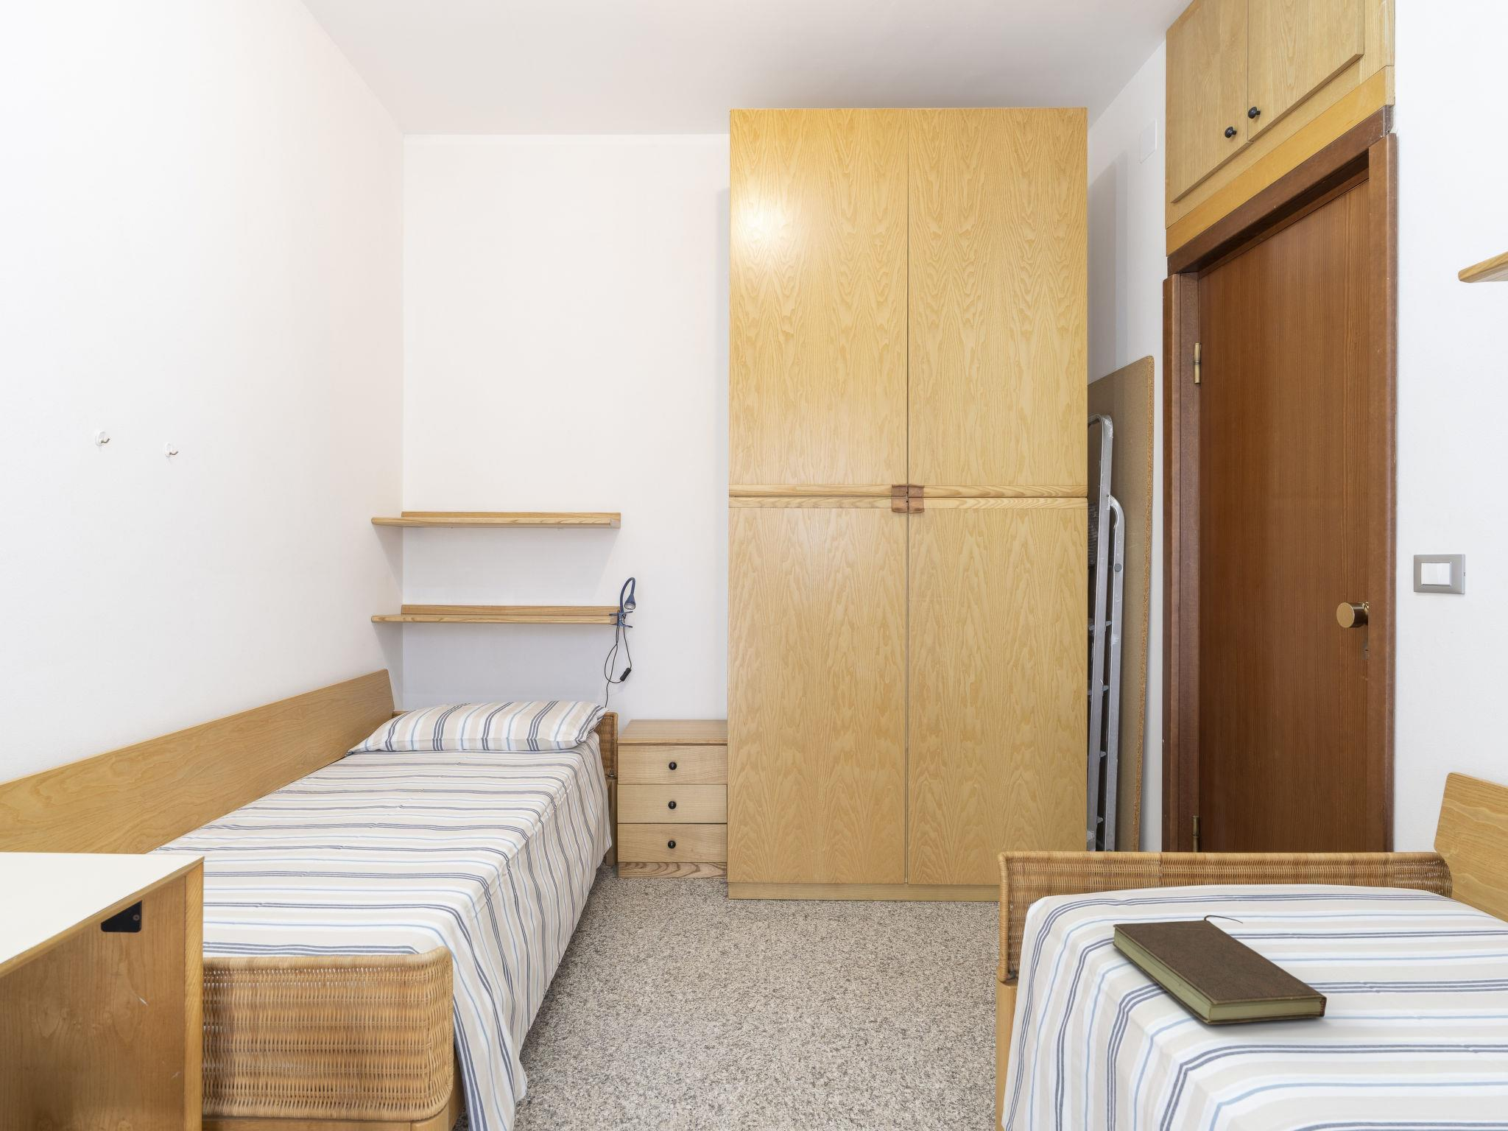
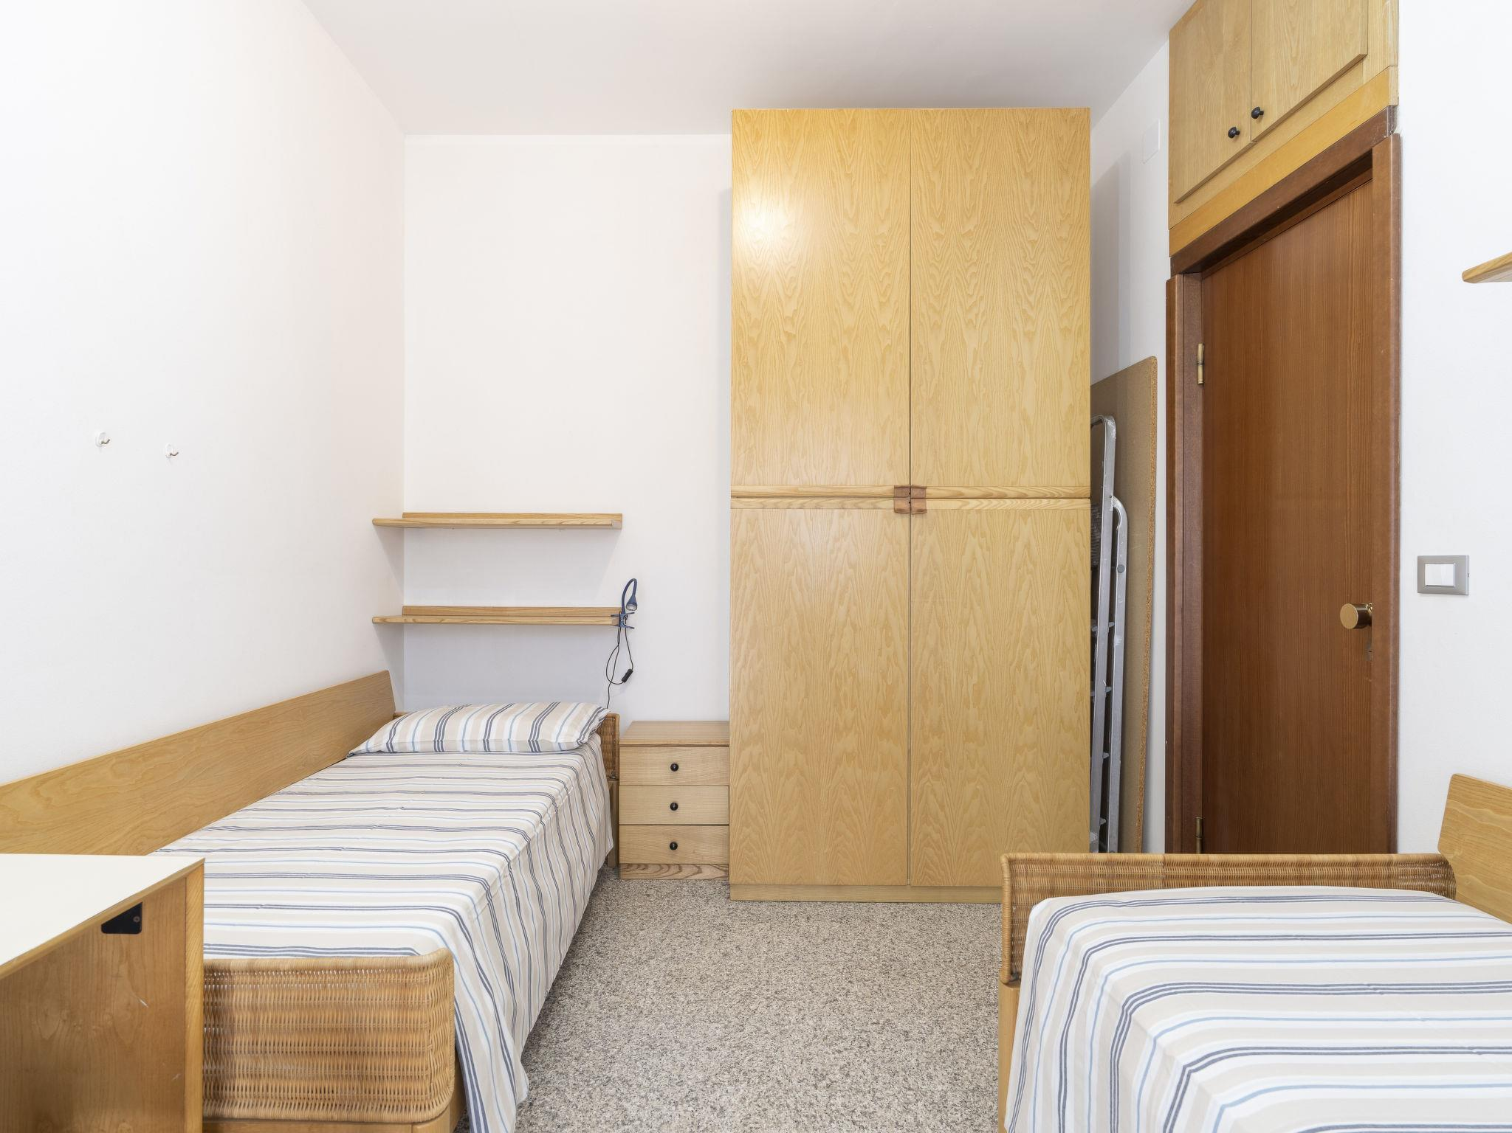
- book (1224, 965)
